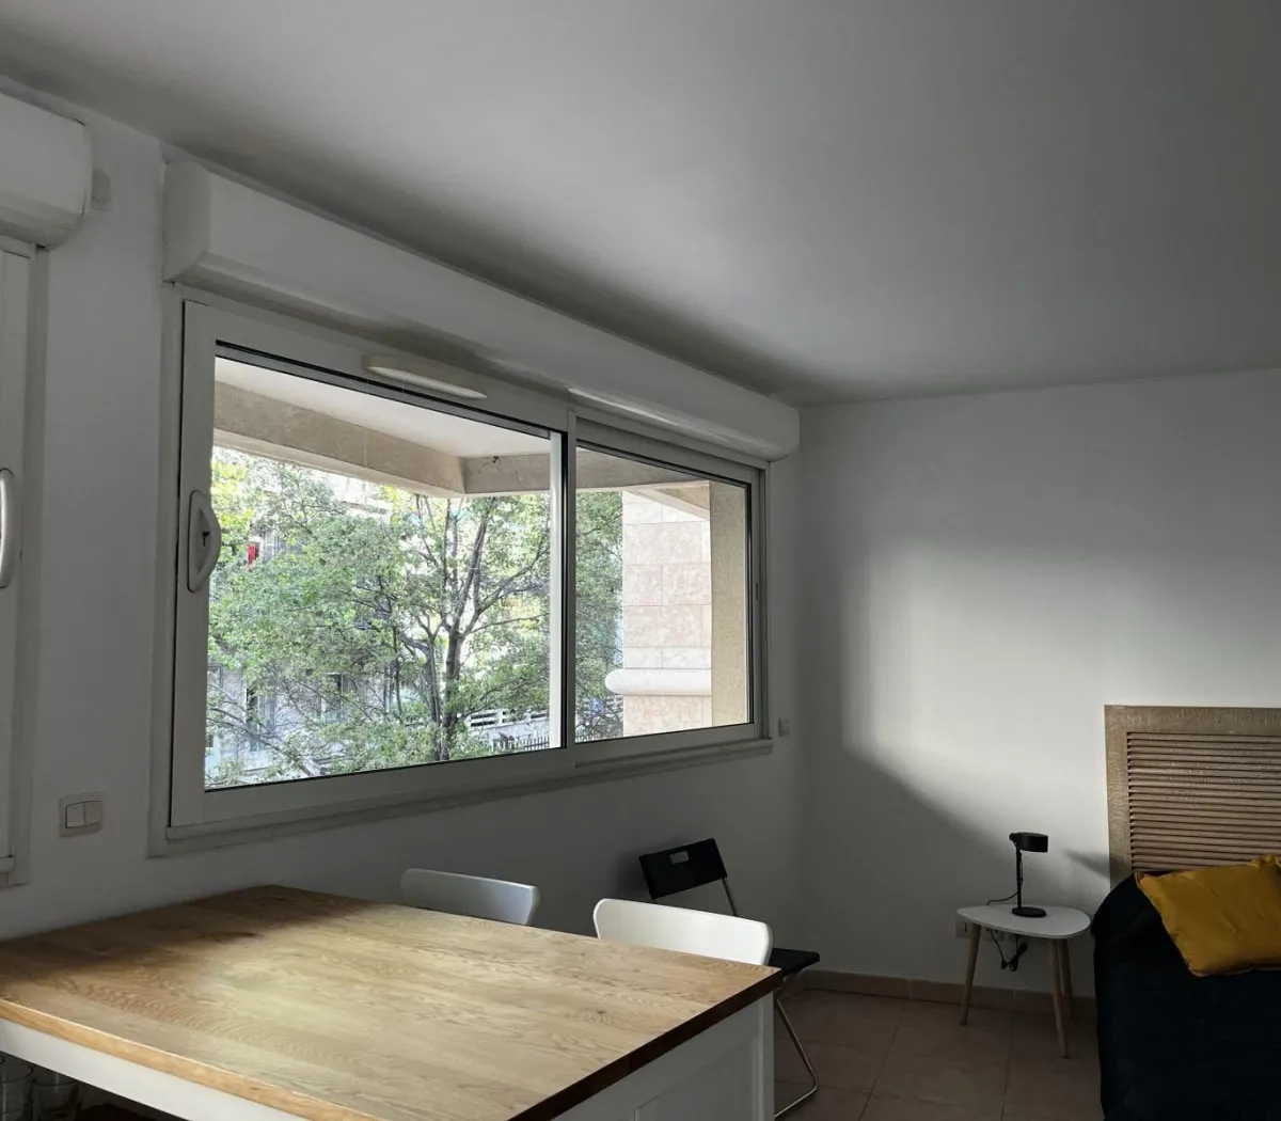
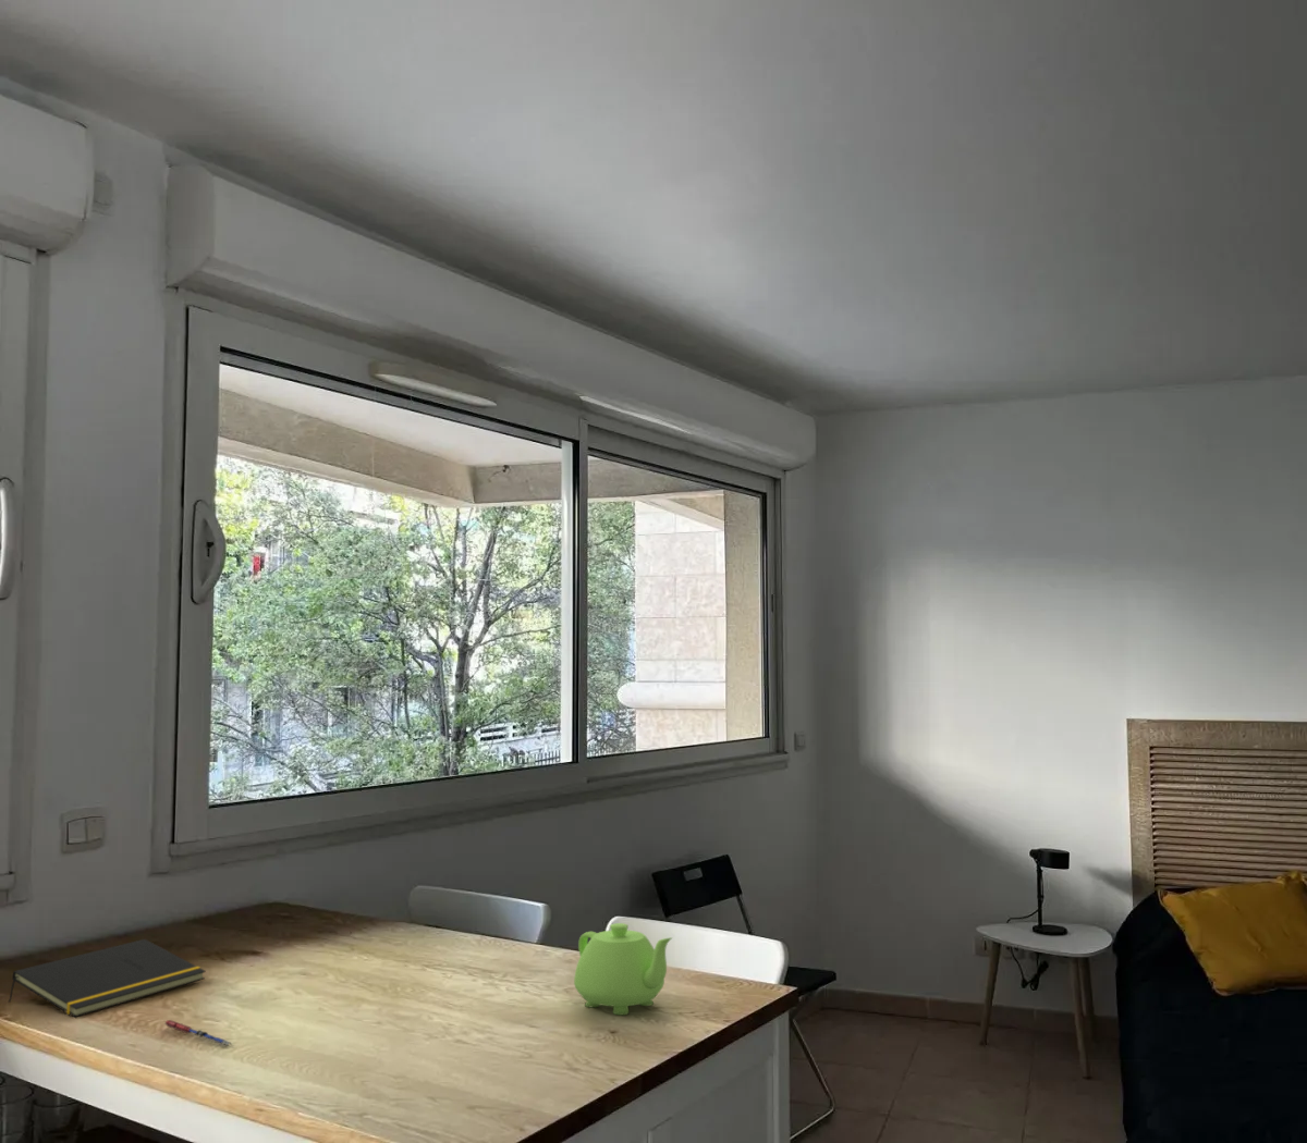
+ notepad (111, 974)
+ pen (197, 1031)
+ teapot (623, 964)
